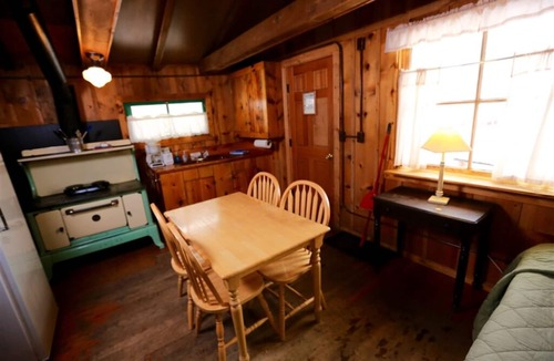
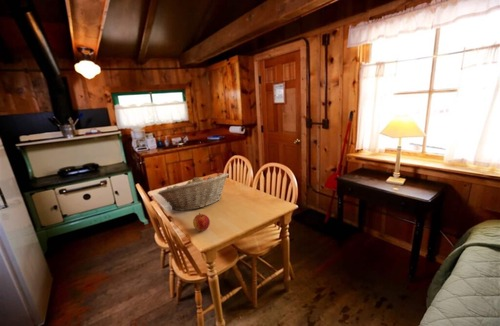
+ apple (201, 221)
+ fruit basket (195, 188)
